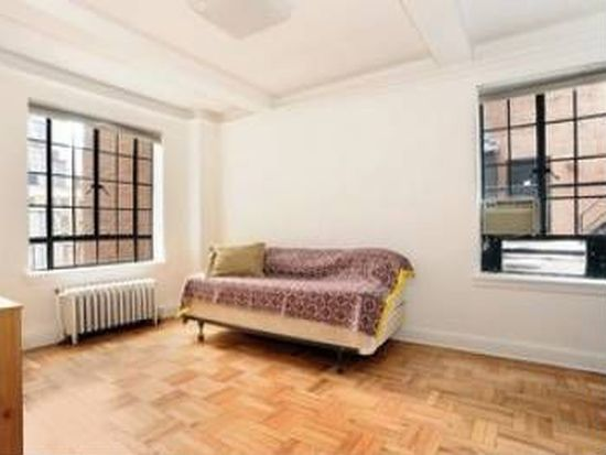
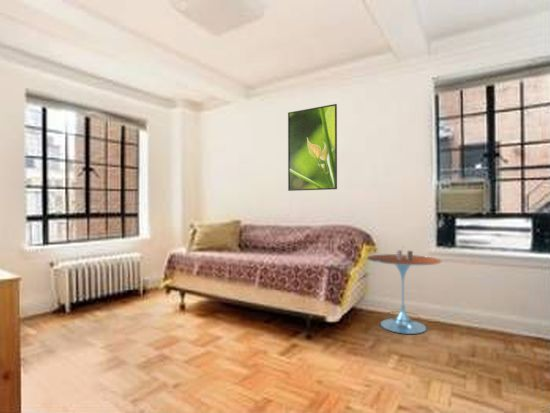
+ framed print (311, 149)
+ side table (402, 286)
